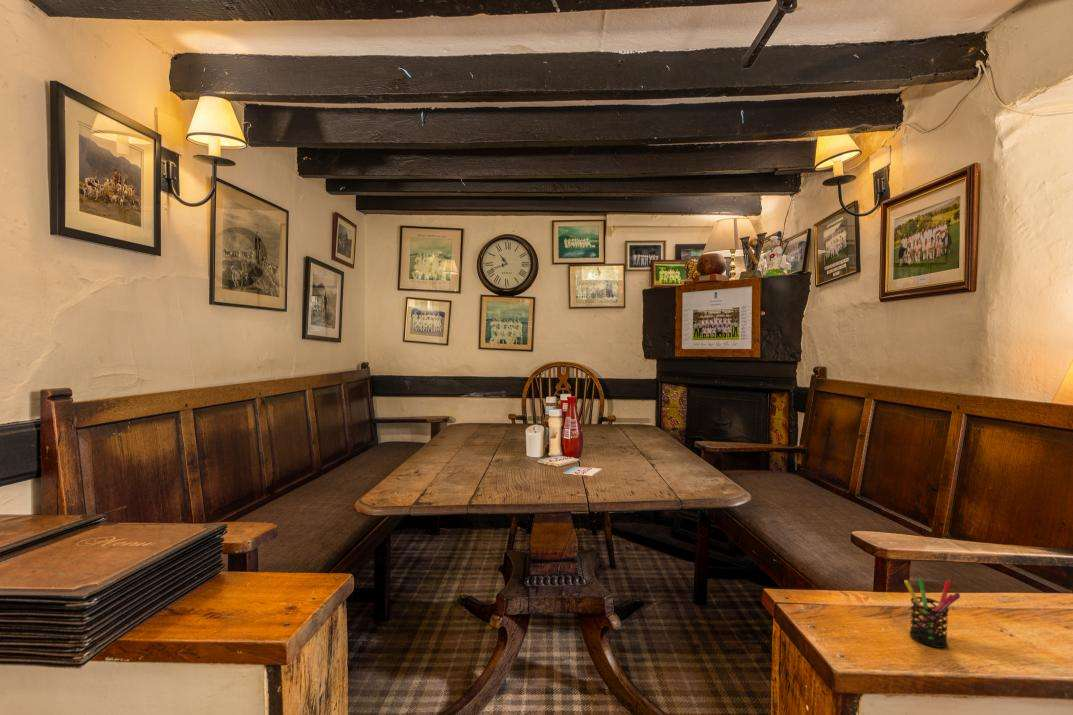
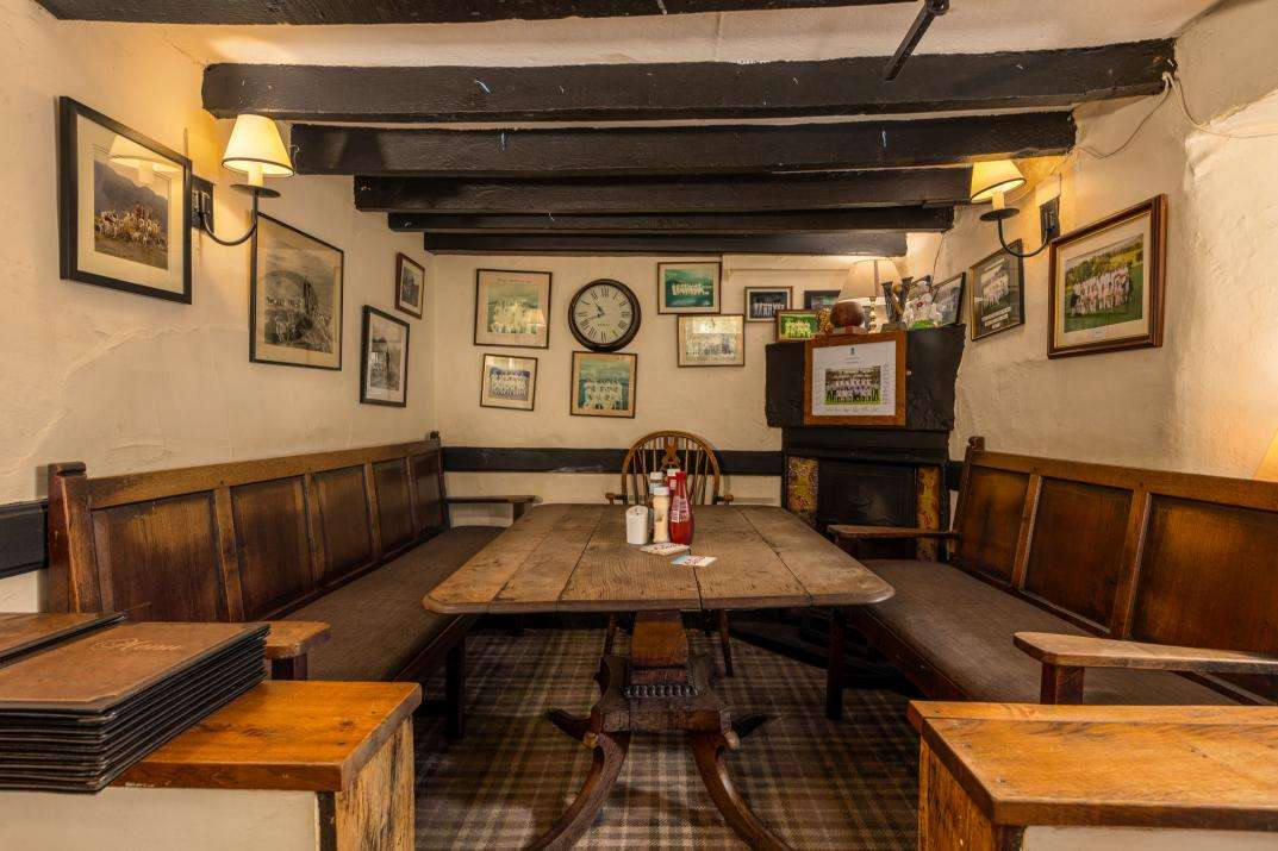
- pen holder (928, 607)
